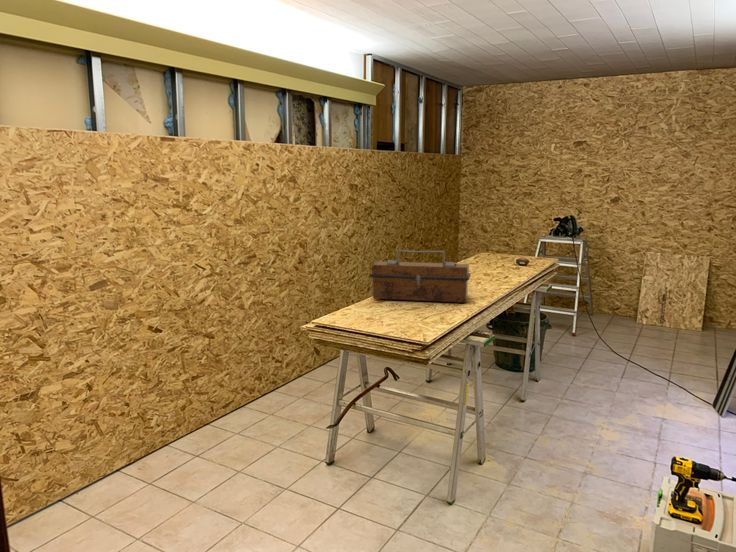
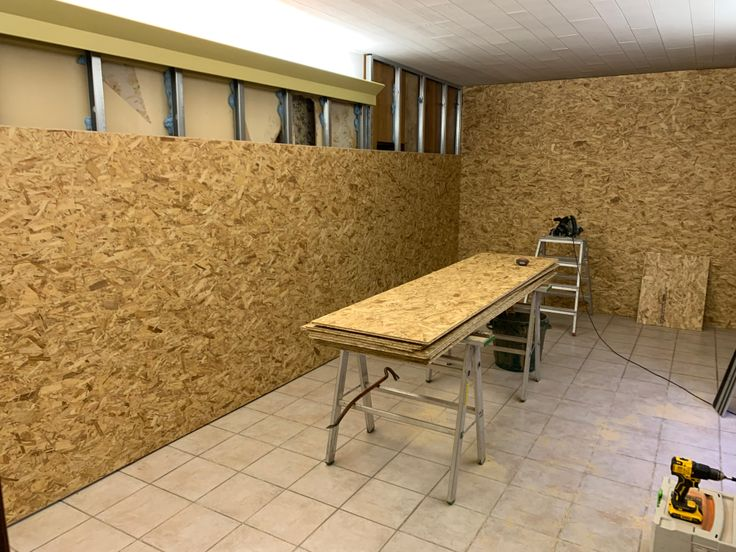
- toolbox (420, 274)
